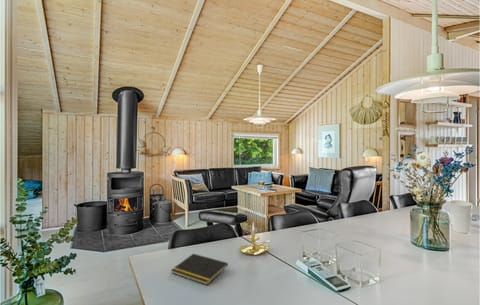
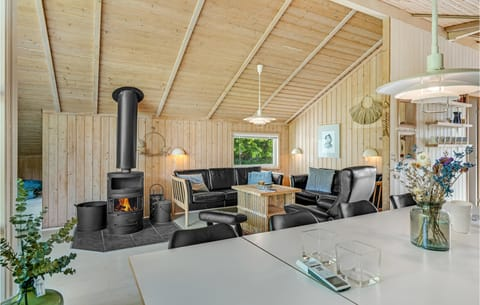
- candle holder (255, 236)
- notepad (199, 267)
